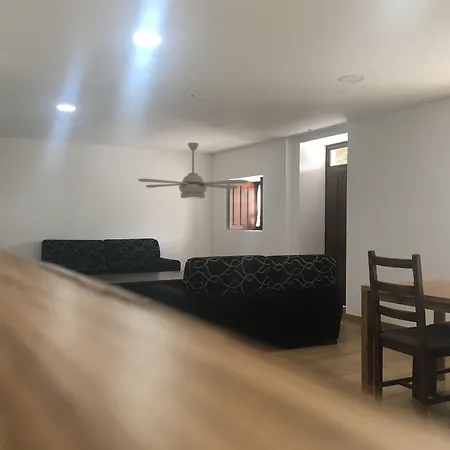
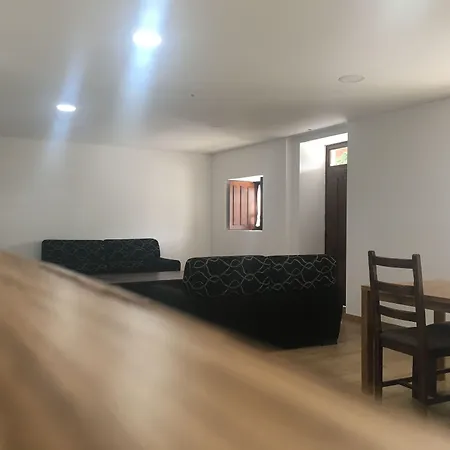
- ceiling fan (193, 170)
